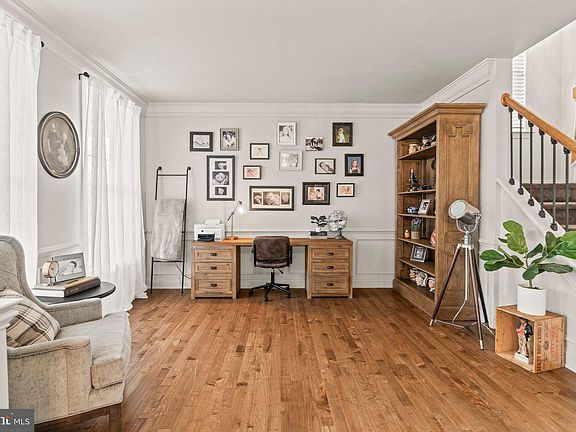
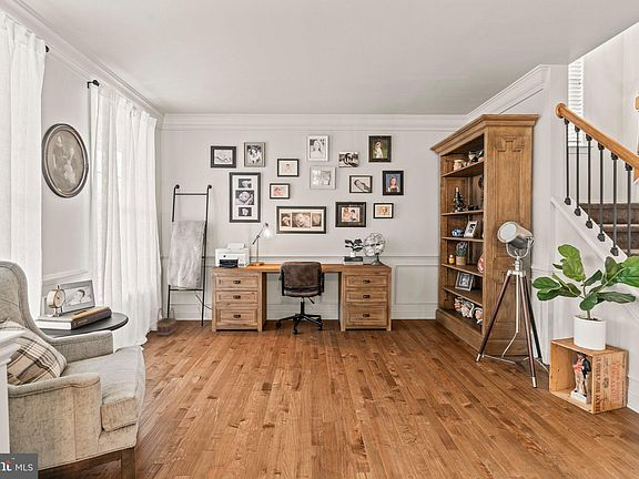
+ basket (165, 320)
